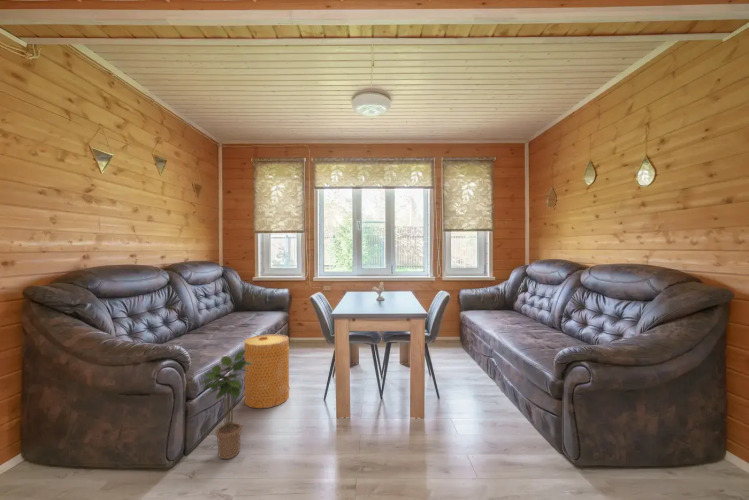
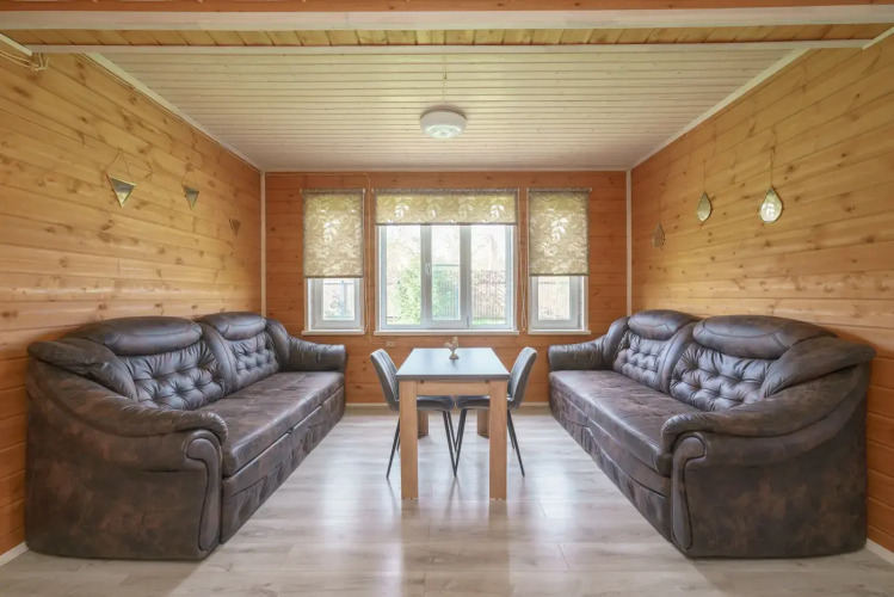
- basket (267, 368)
- potted plant (225, 404)
